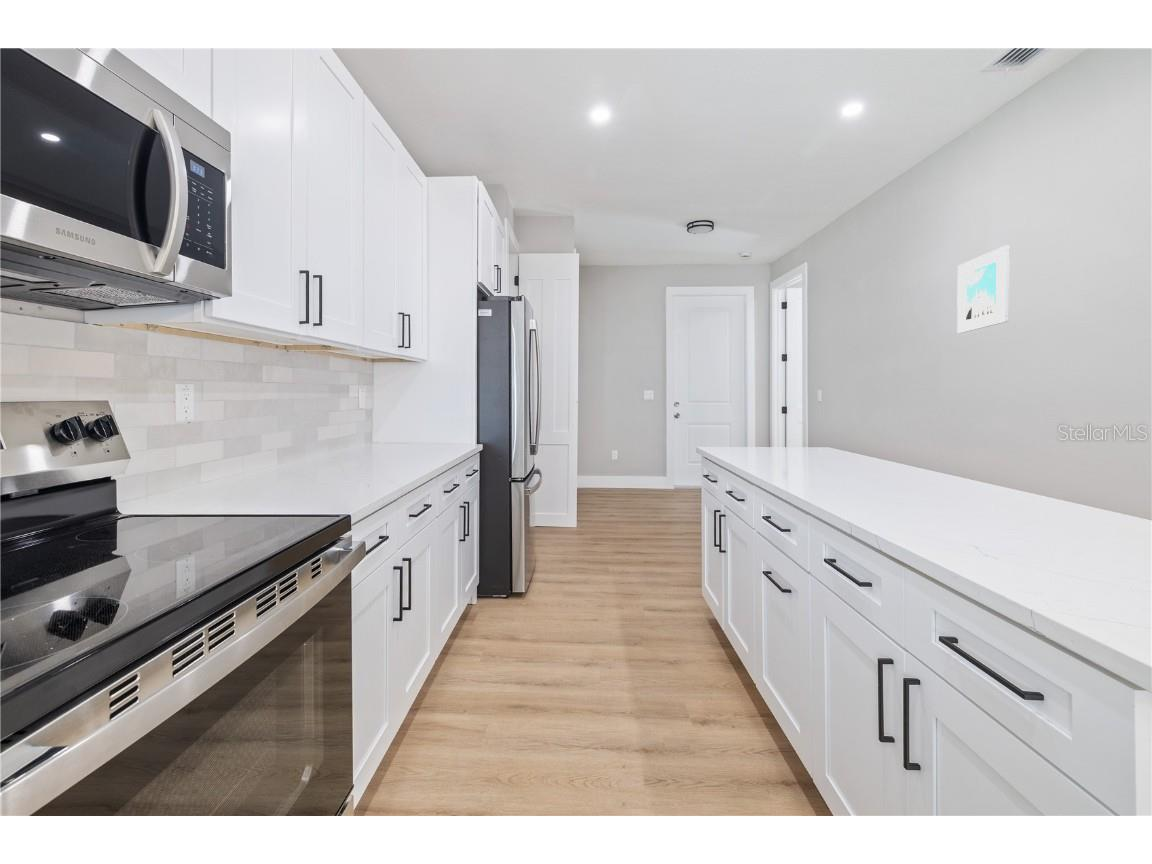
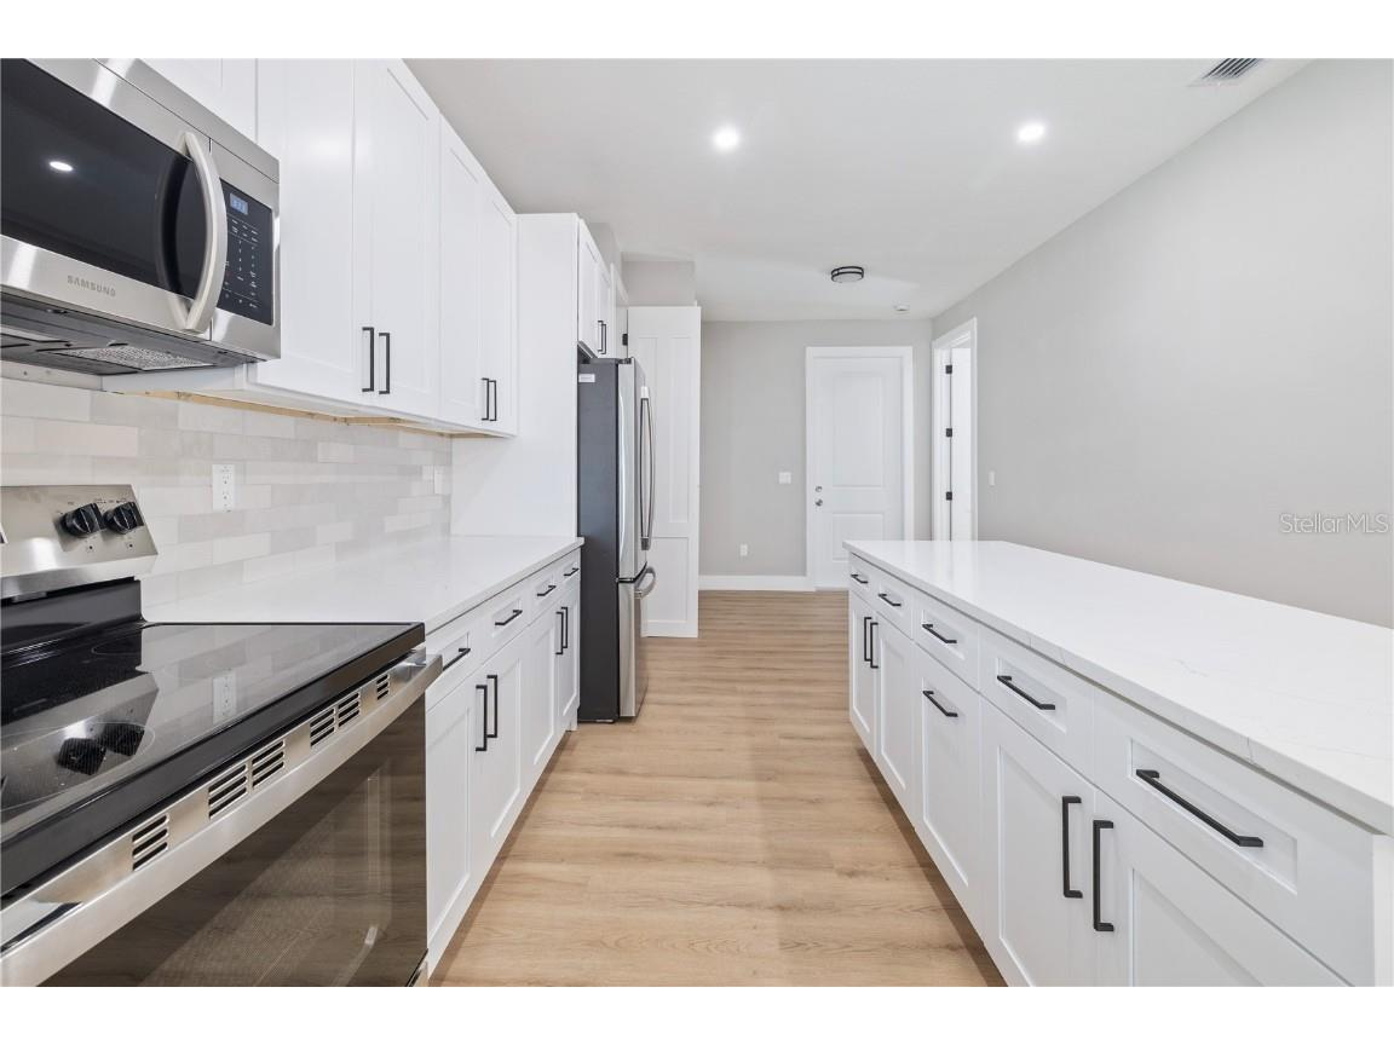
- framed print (981, 292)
